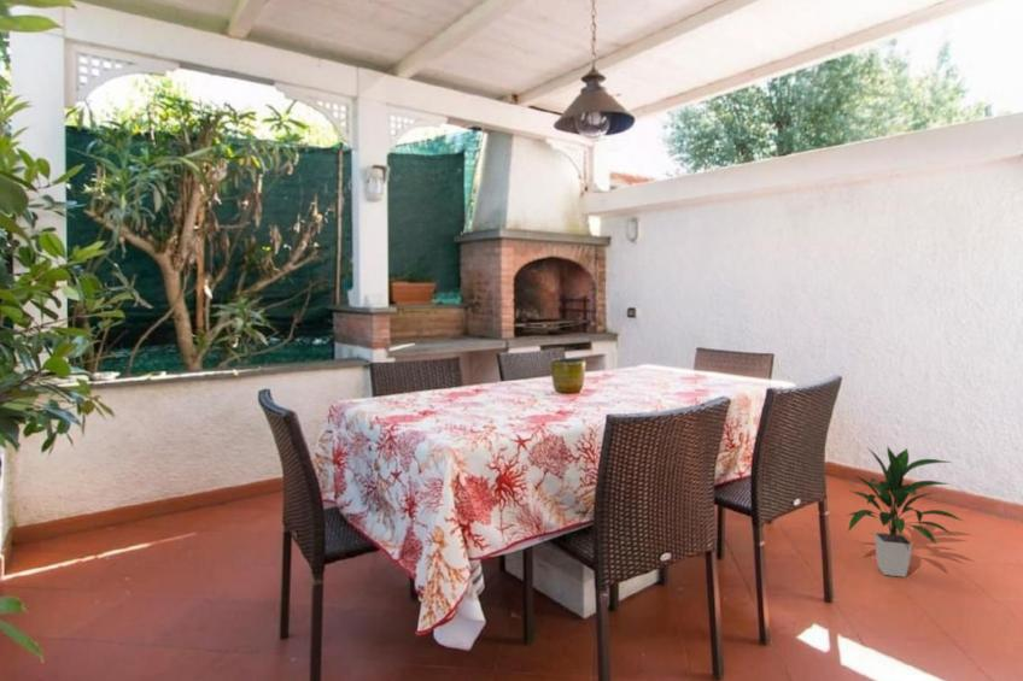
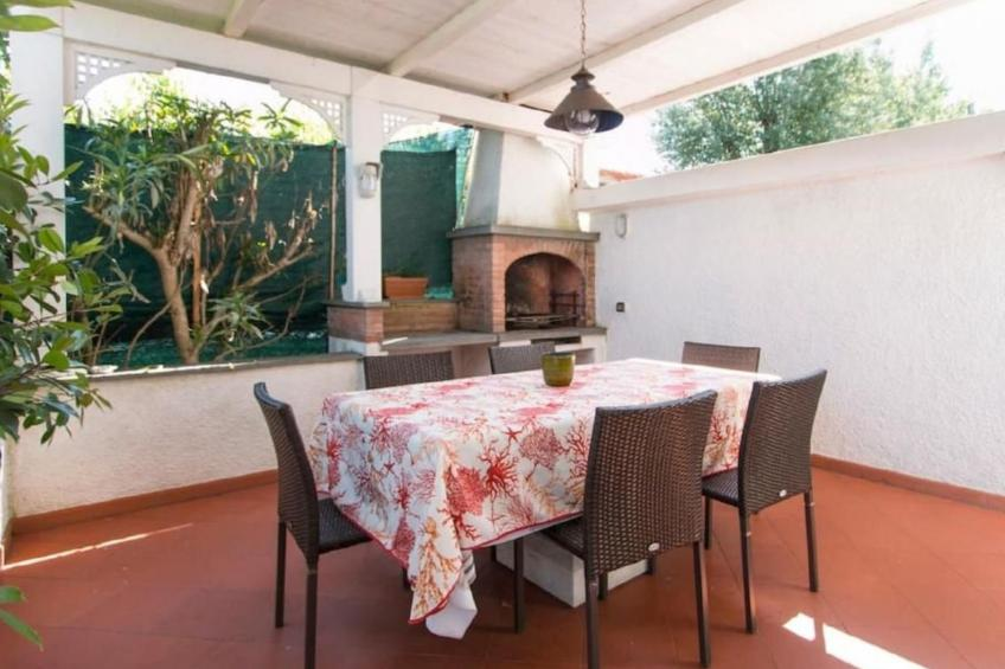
- indoor plant (895, 507)
